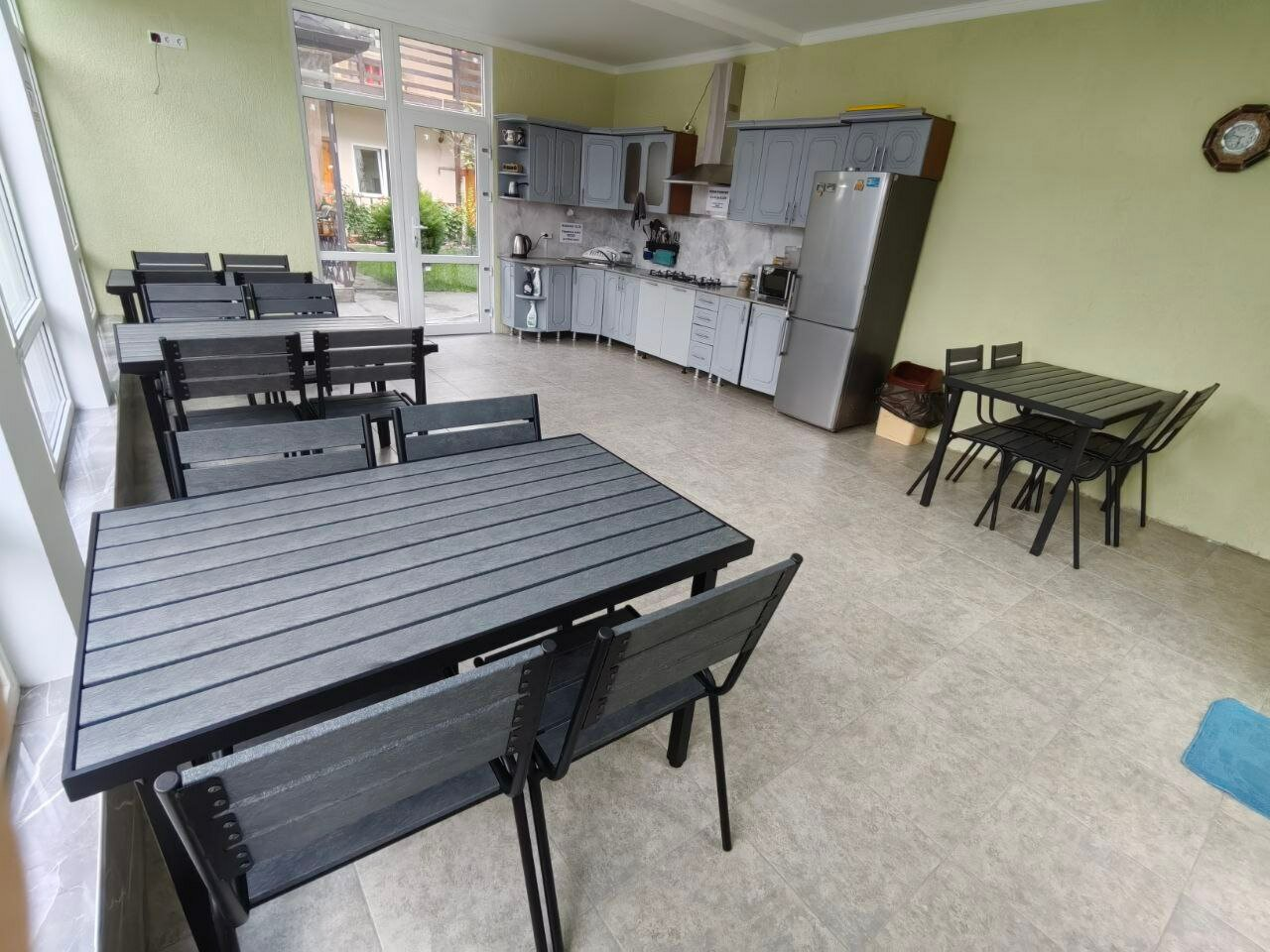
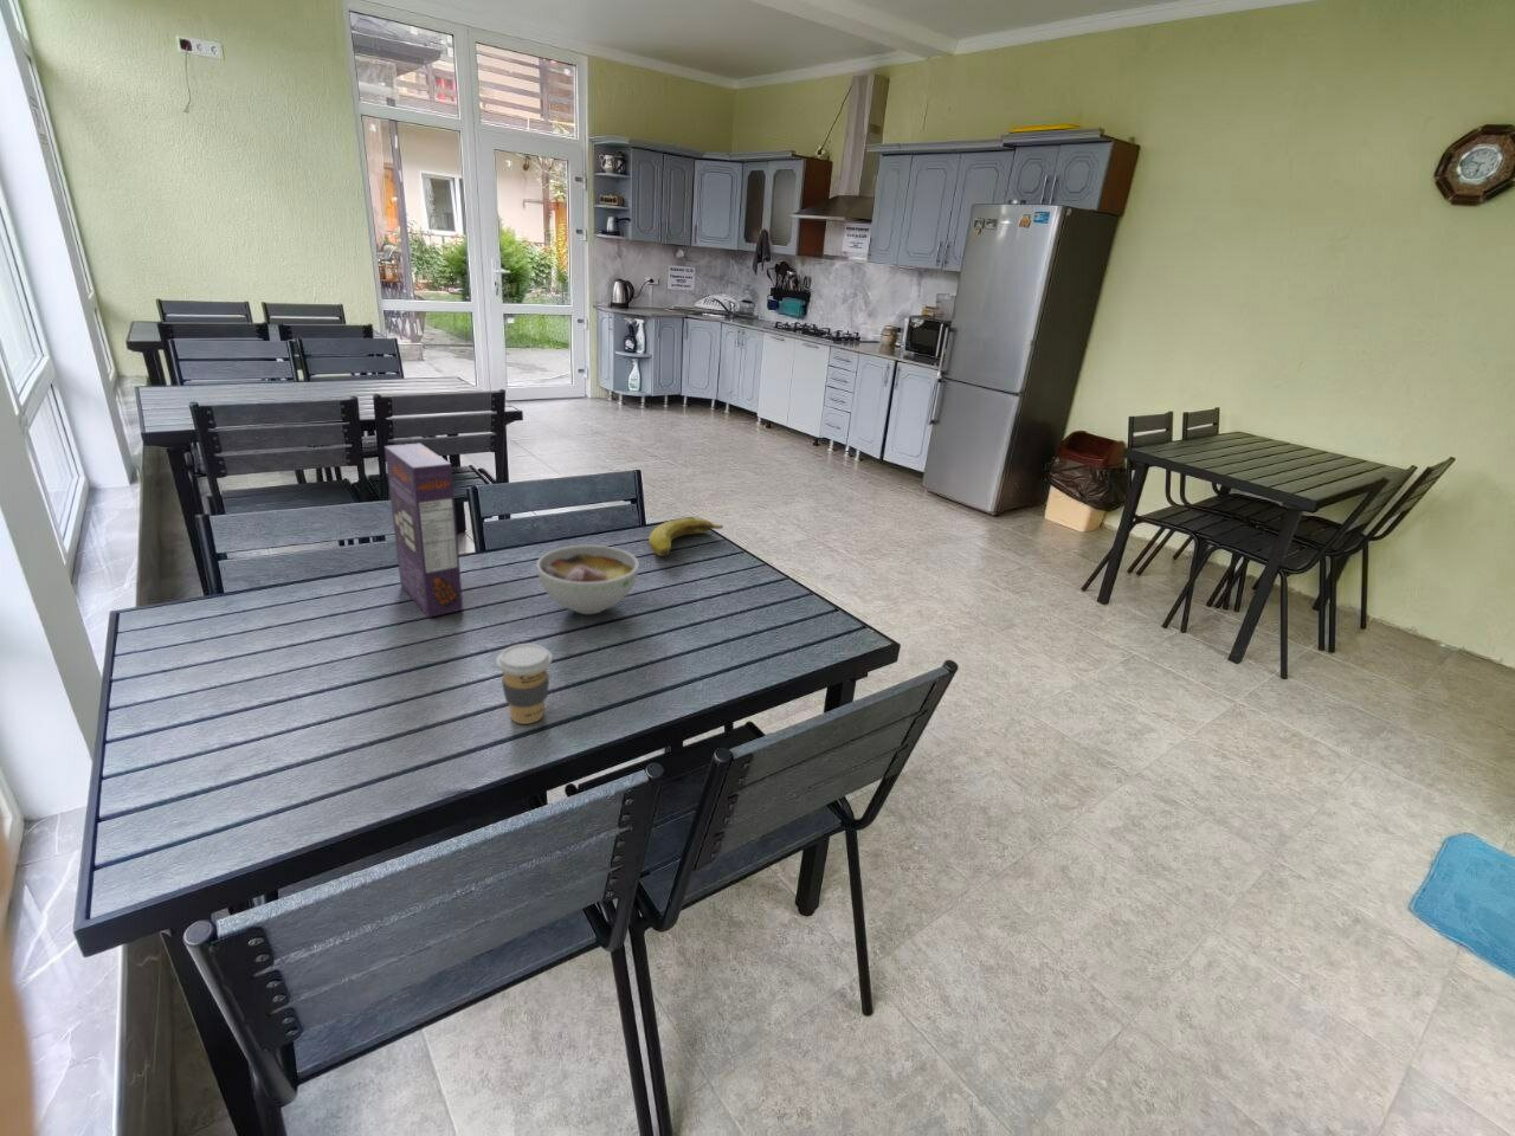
+ banana (685, 533)
+ coffee cup (526, 684)
+ cereal box (423, 529)
+ bowl (588, 585)
